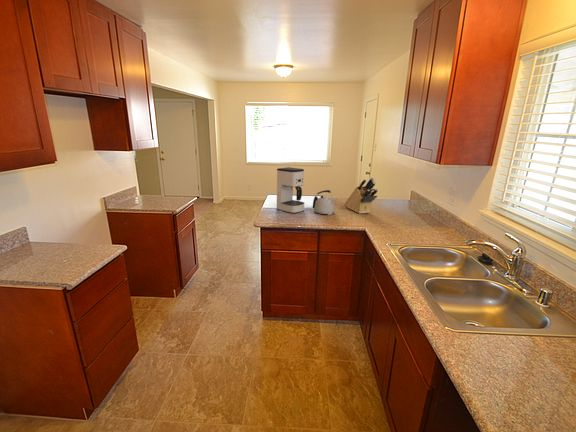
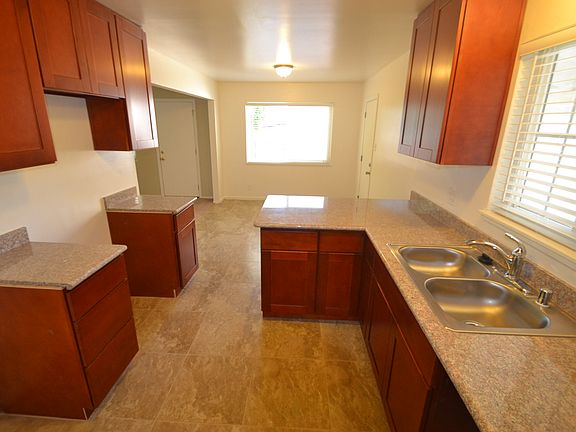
- kettle (325, 201)
- coffee maker (292, 189)
- knife block (361, 193)
